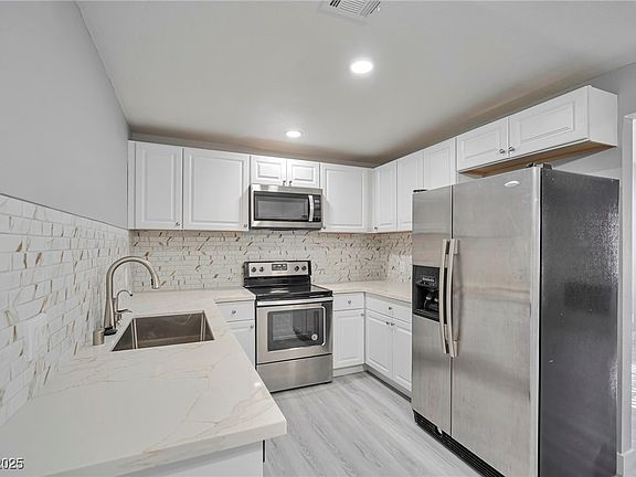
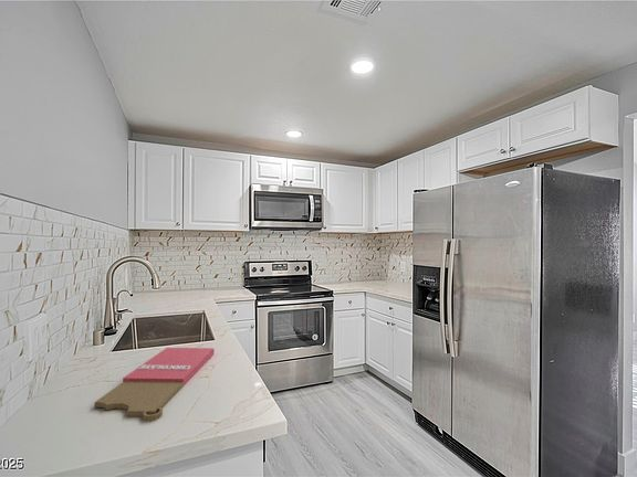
+ cutting board (163, 374)
